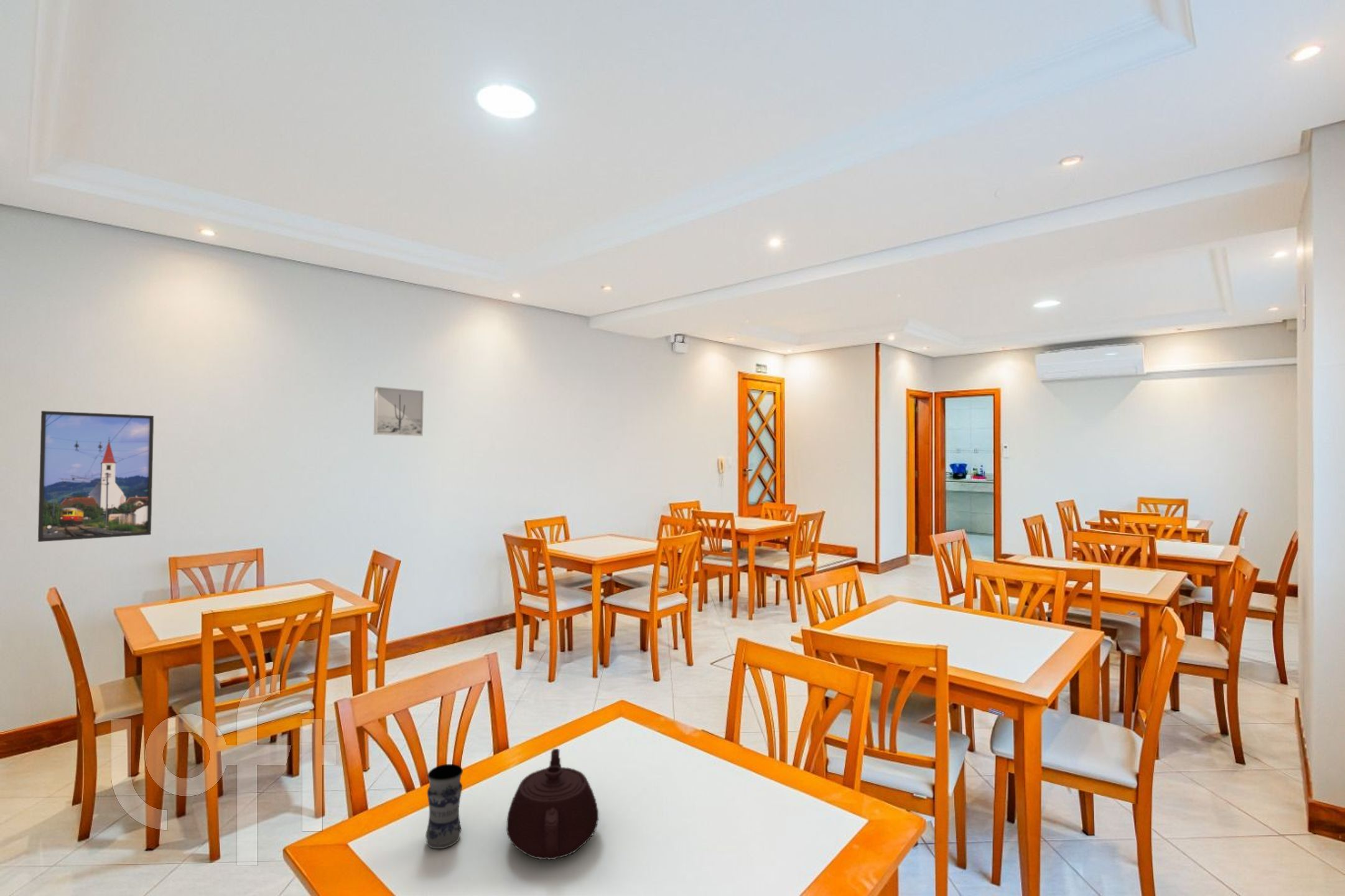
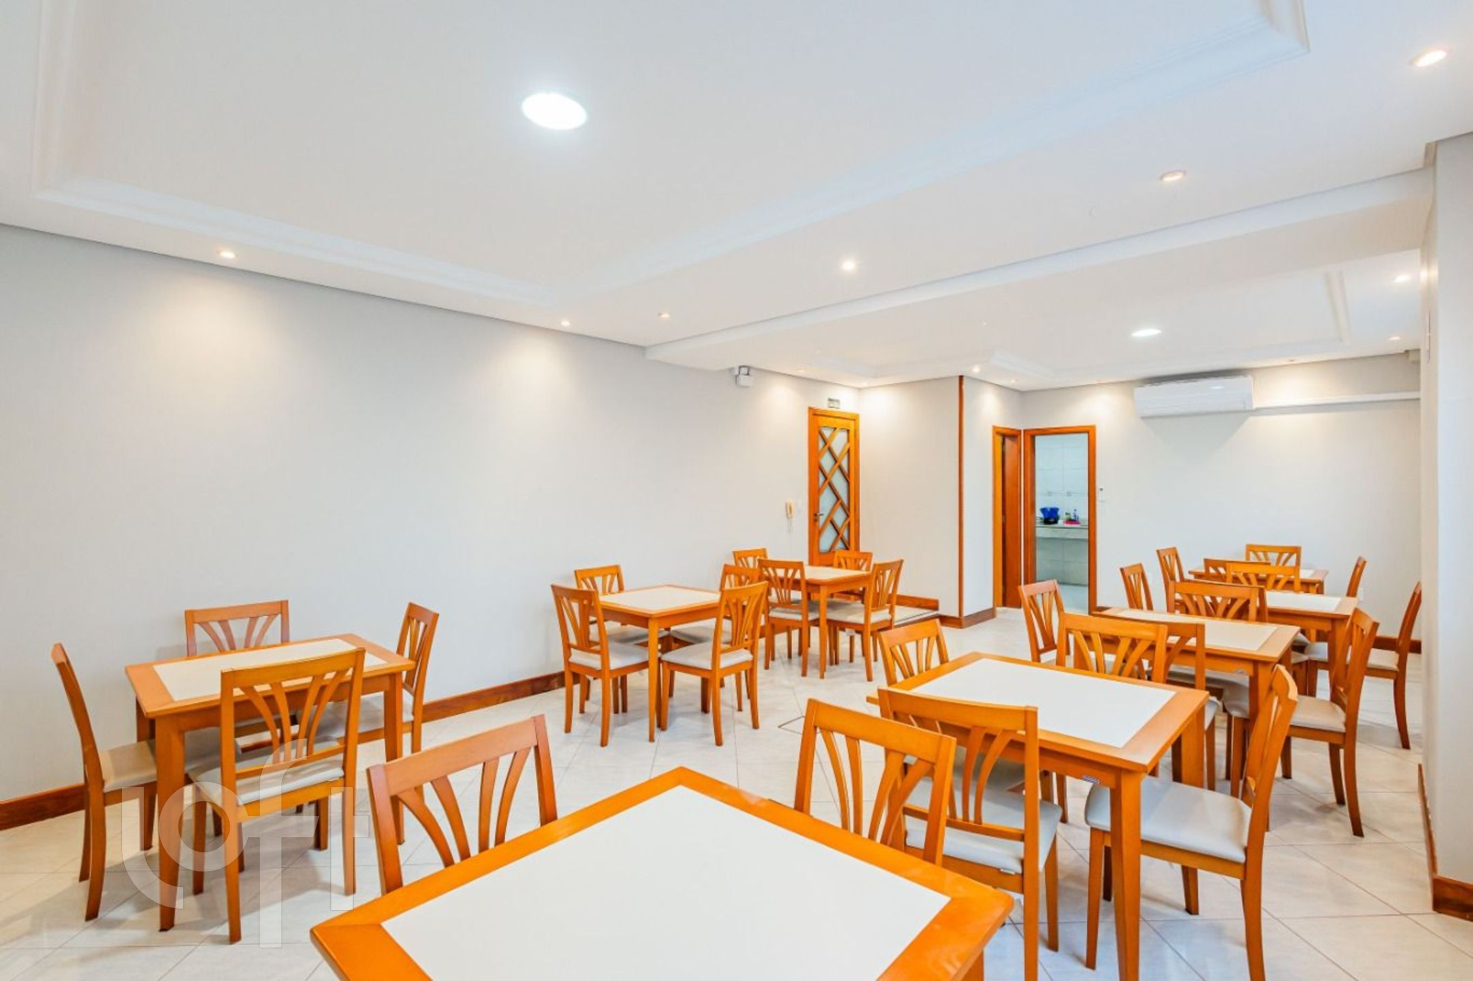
- teapot (554, 801)
- jar (444, 805)
- wall art (399, 412)
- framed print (98, 475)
